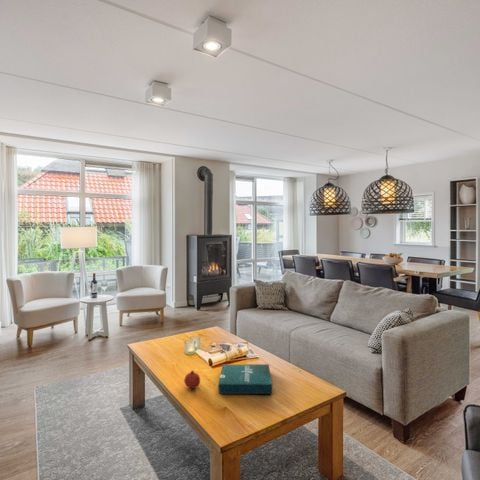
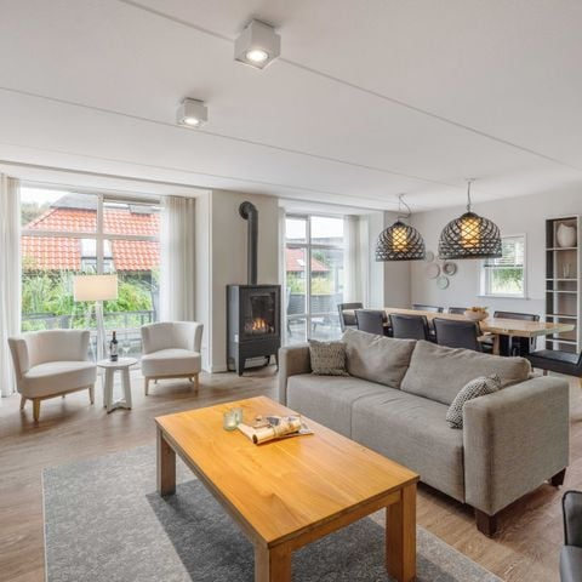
- fruit (192, 378)
- pizza box (245, 378)
